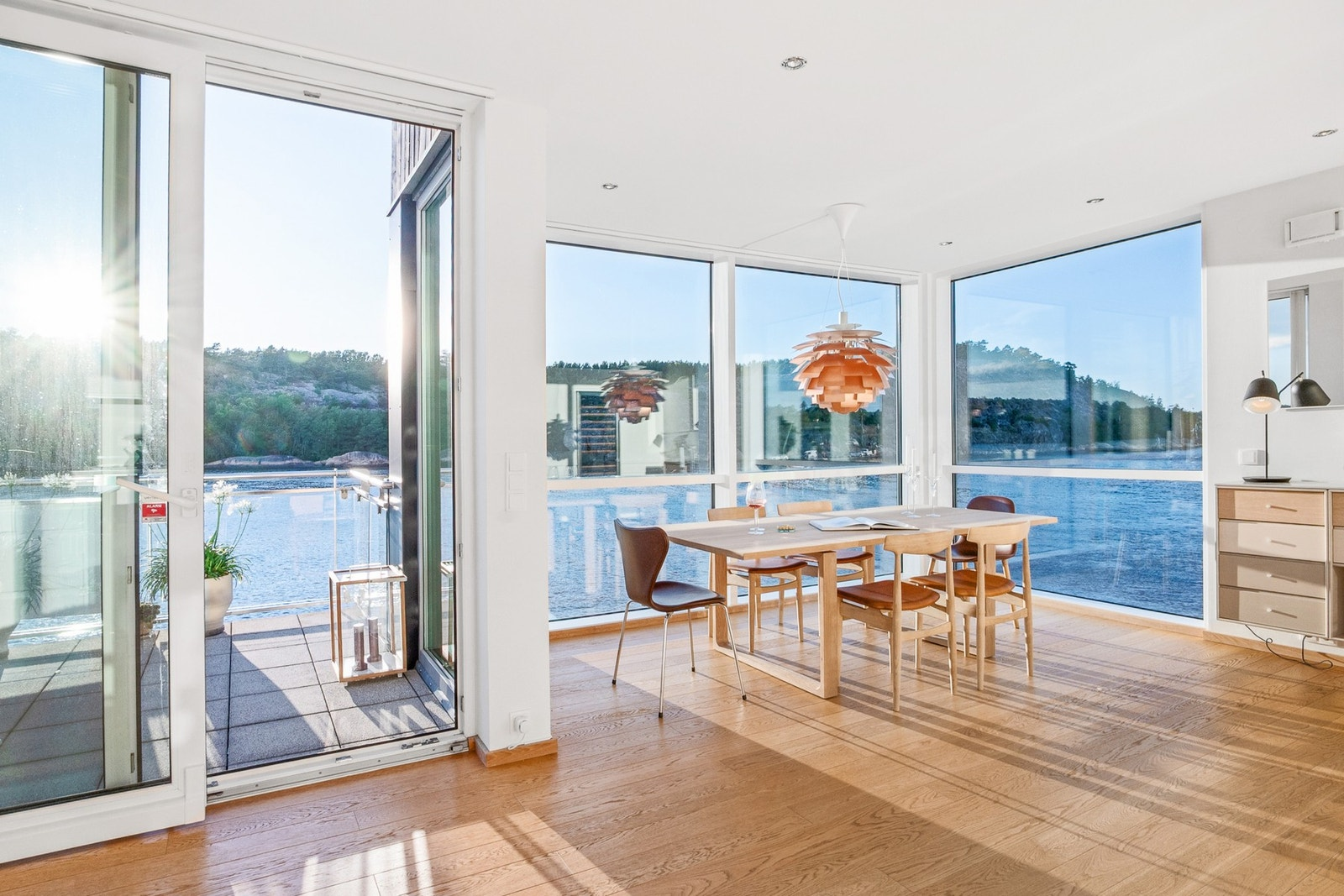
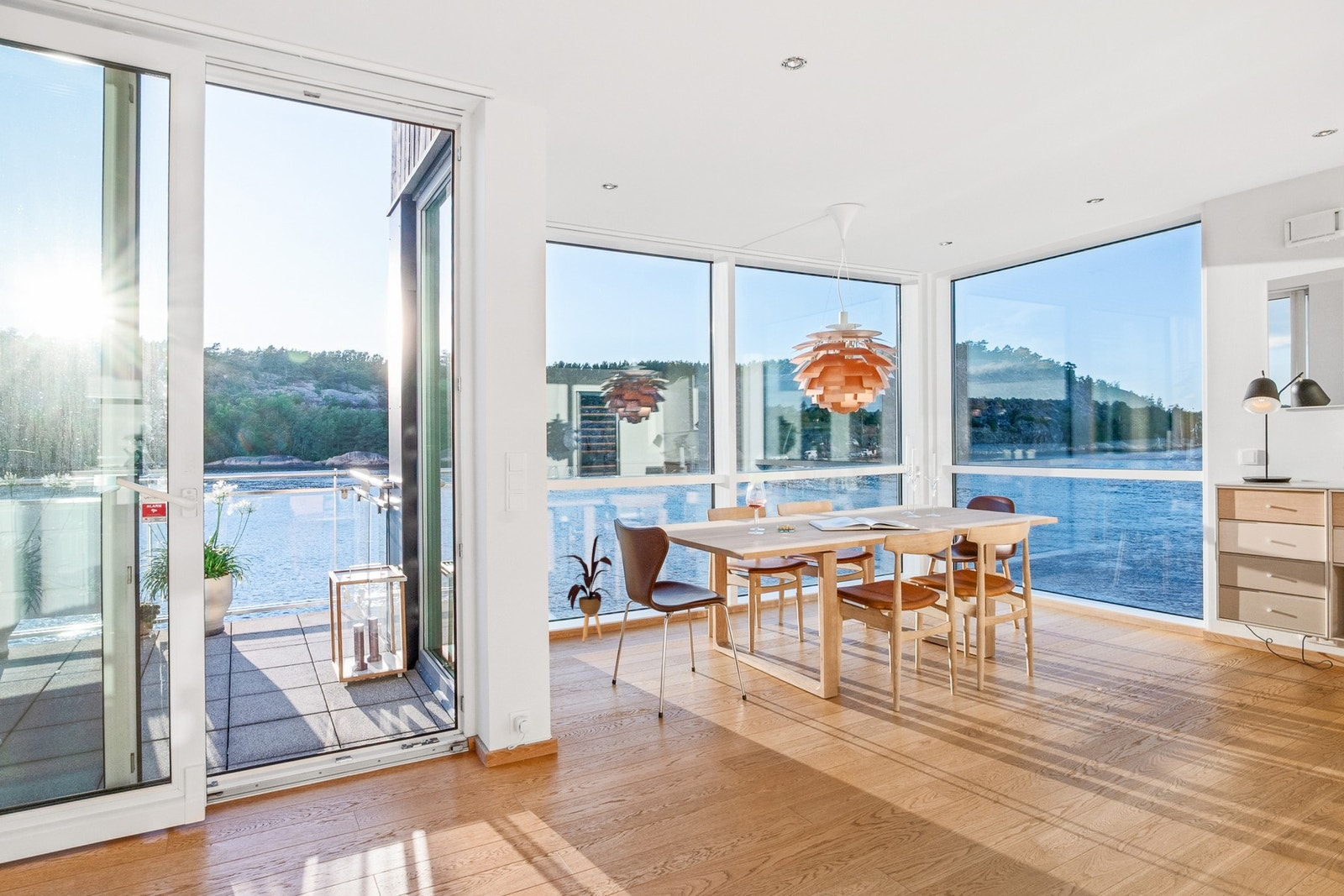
+ house plant (586, 587)
